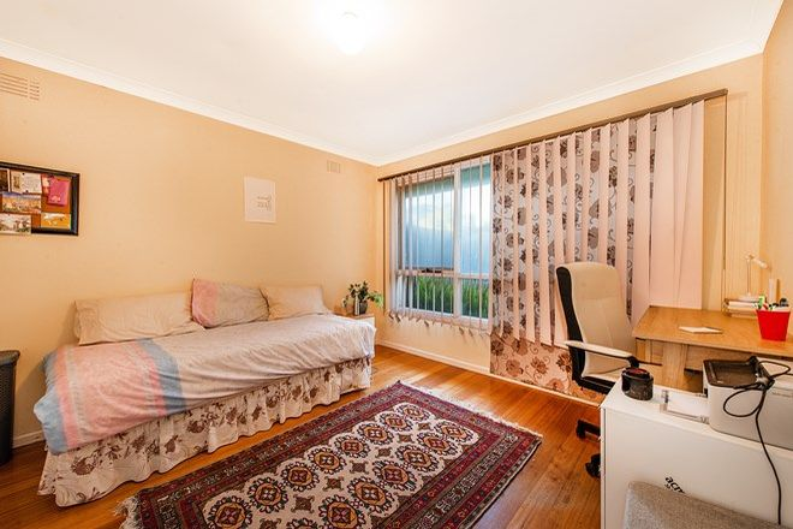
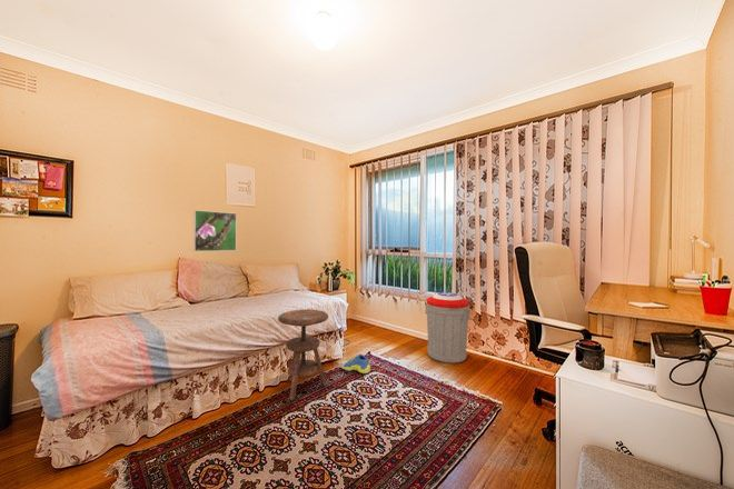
+ trash can (447, 325)
+ sneaker (355, 361)
+ side table (302, 351)
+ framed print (216, 231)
